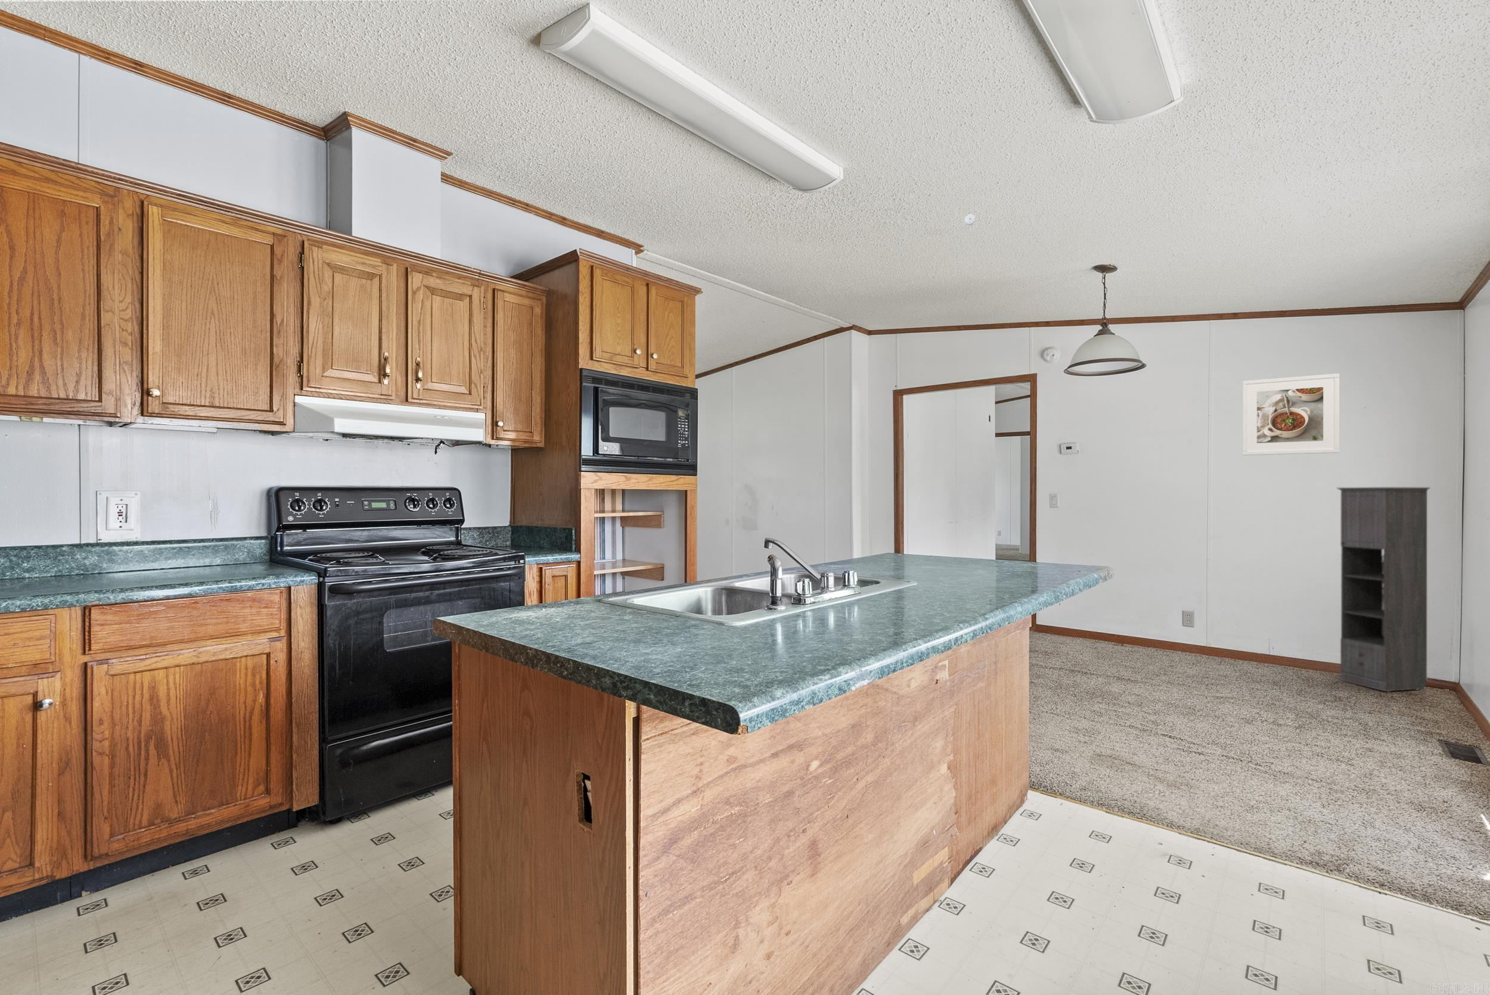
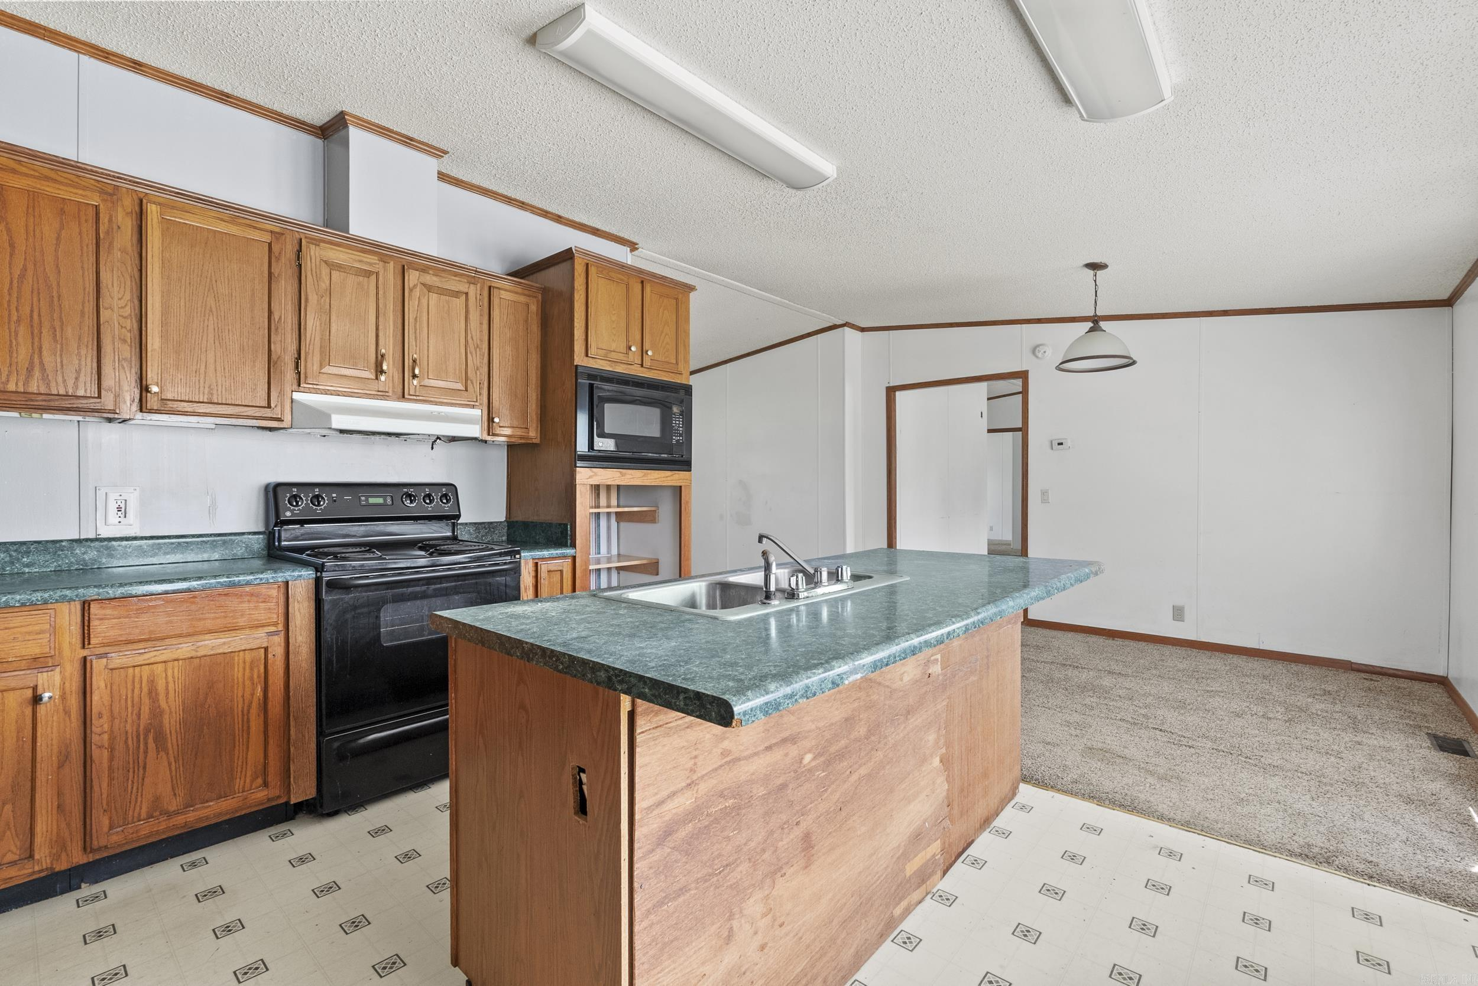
- storage cabinet (1382, 585)
- smoke detector (969, 220)
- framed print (1289, 415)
